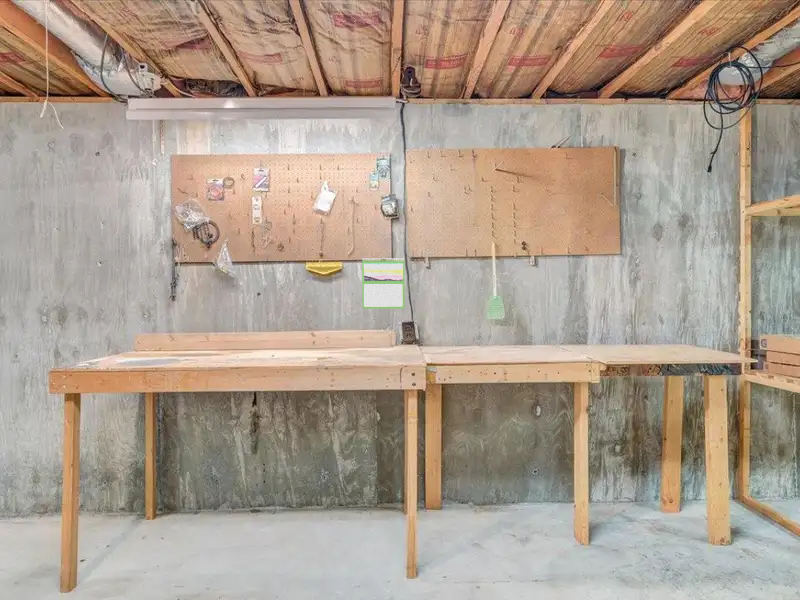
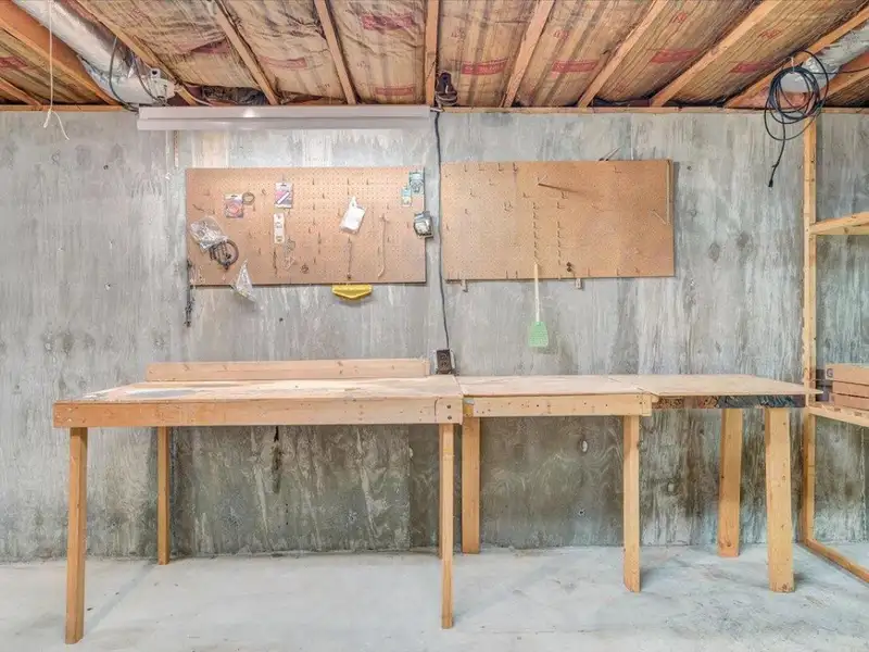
- calendar (383, 283)
